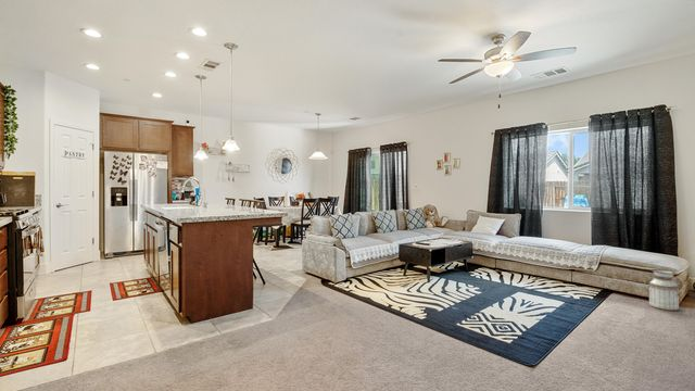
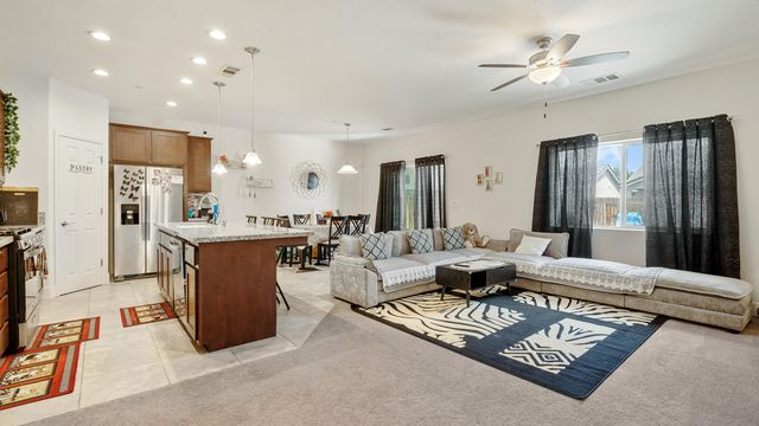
- planter (664, 289)
